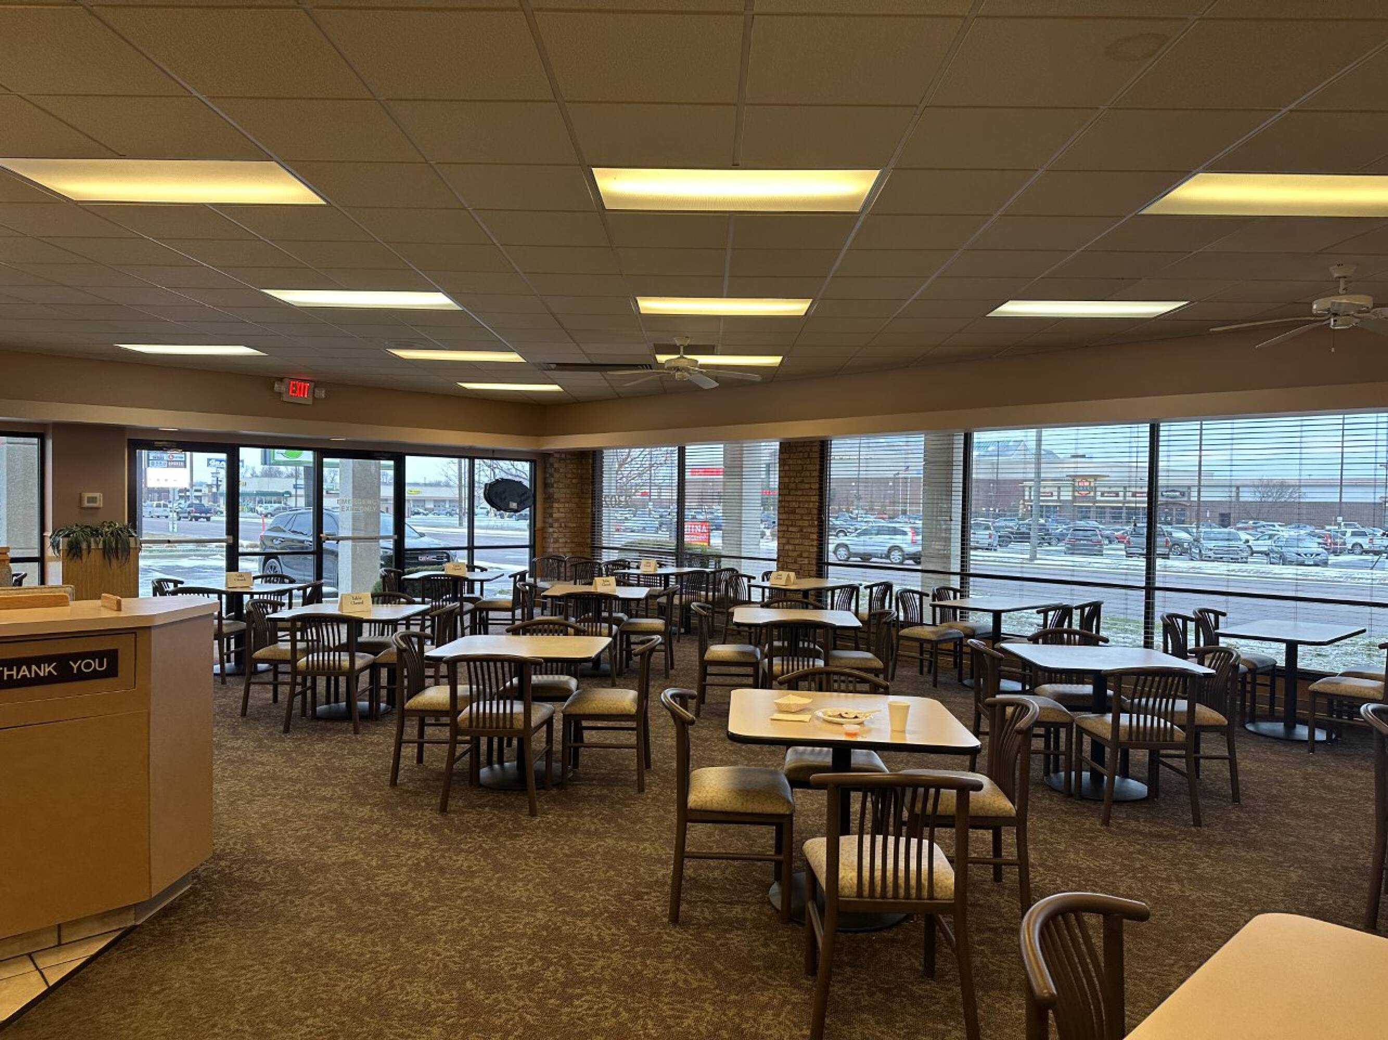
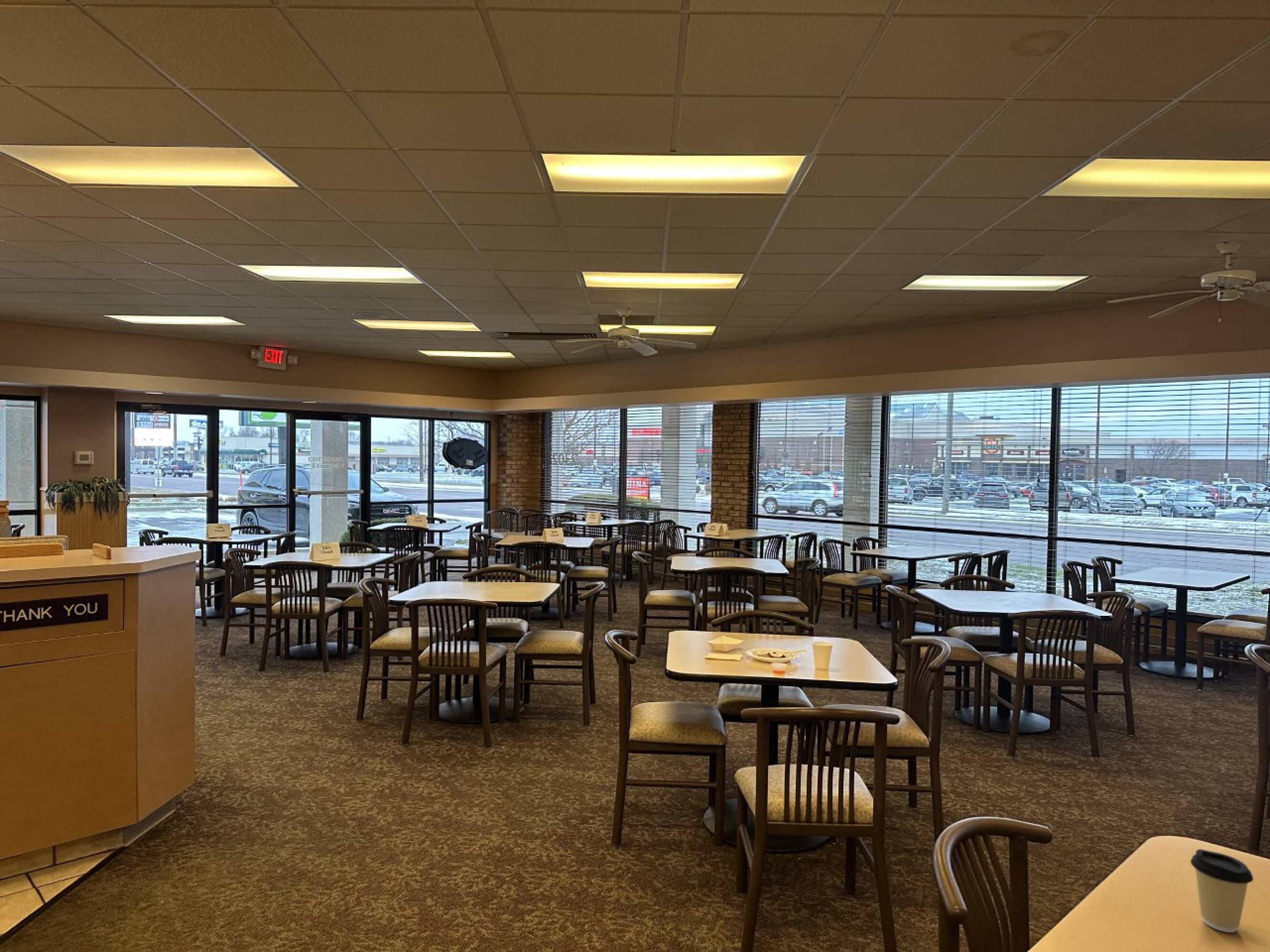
+ coffee cup (1220, 891)
